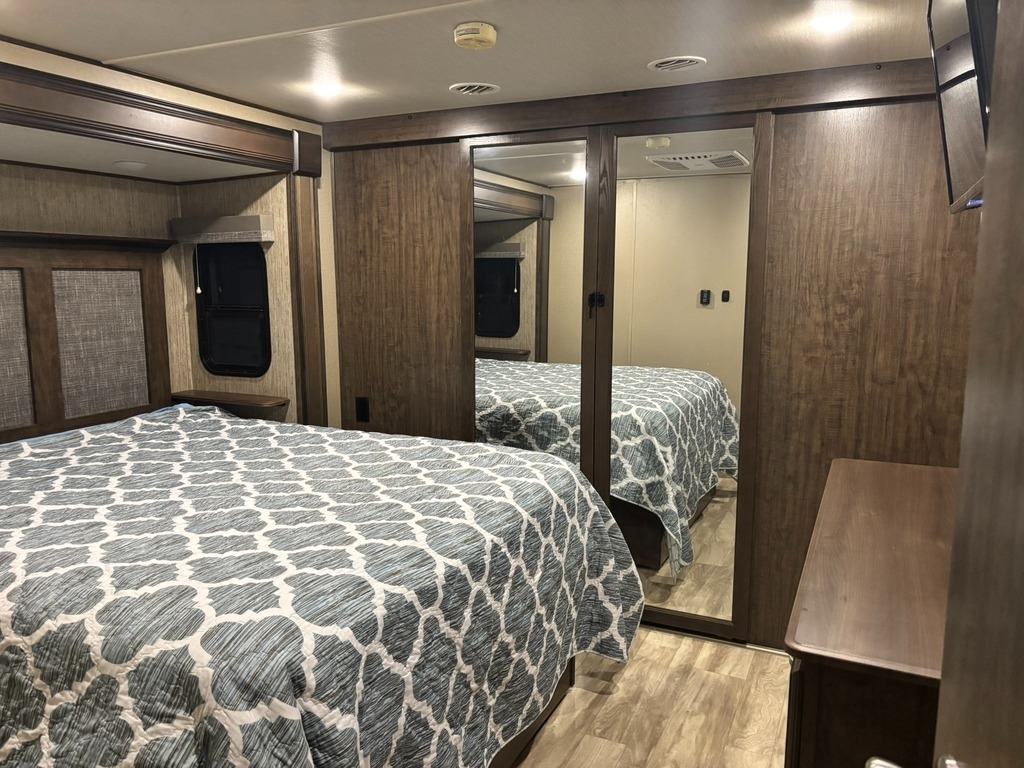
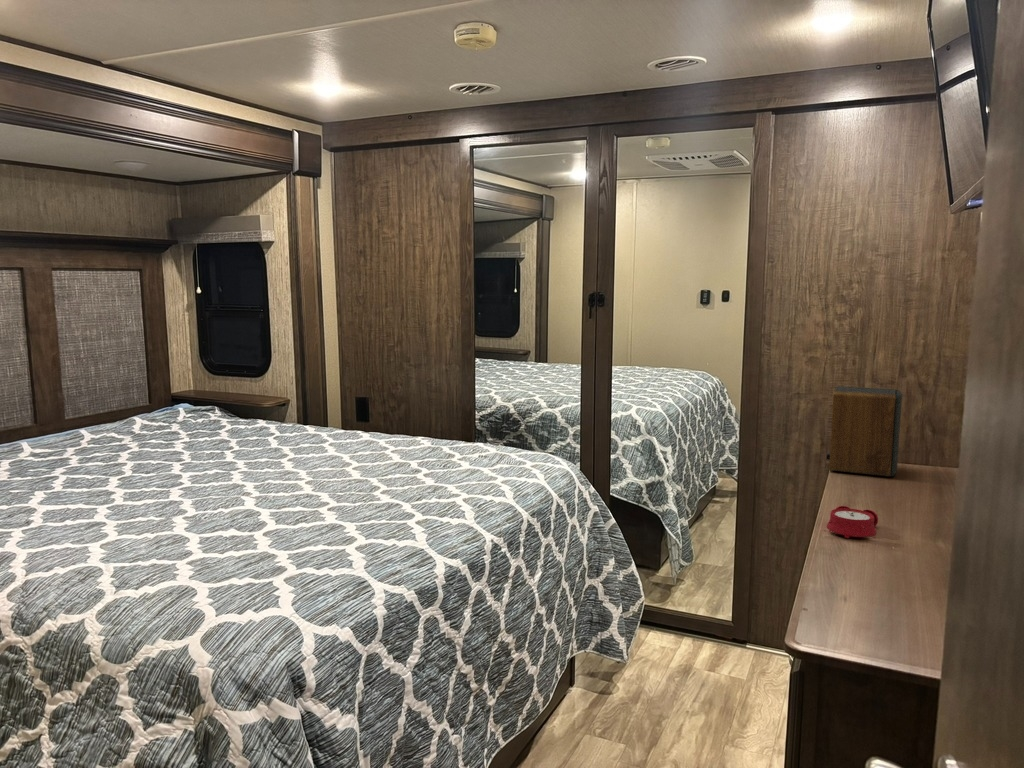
+ alarm clock (852, 520)
+ speaker (862, 430)
